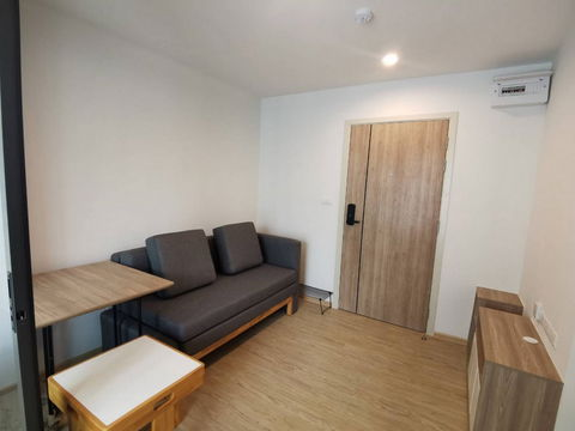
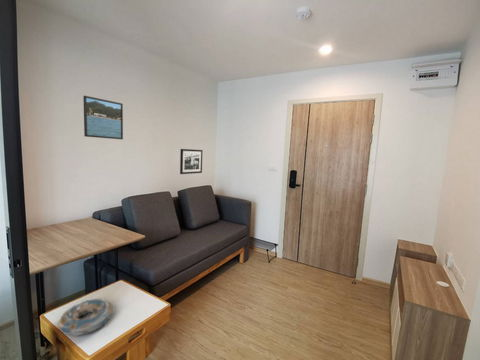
+ decorative bowl (86, 317)
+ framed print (104, 119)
+ picture frame (191, 161)
